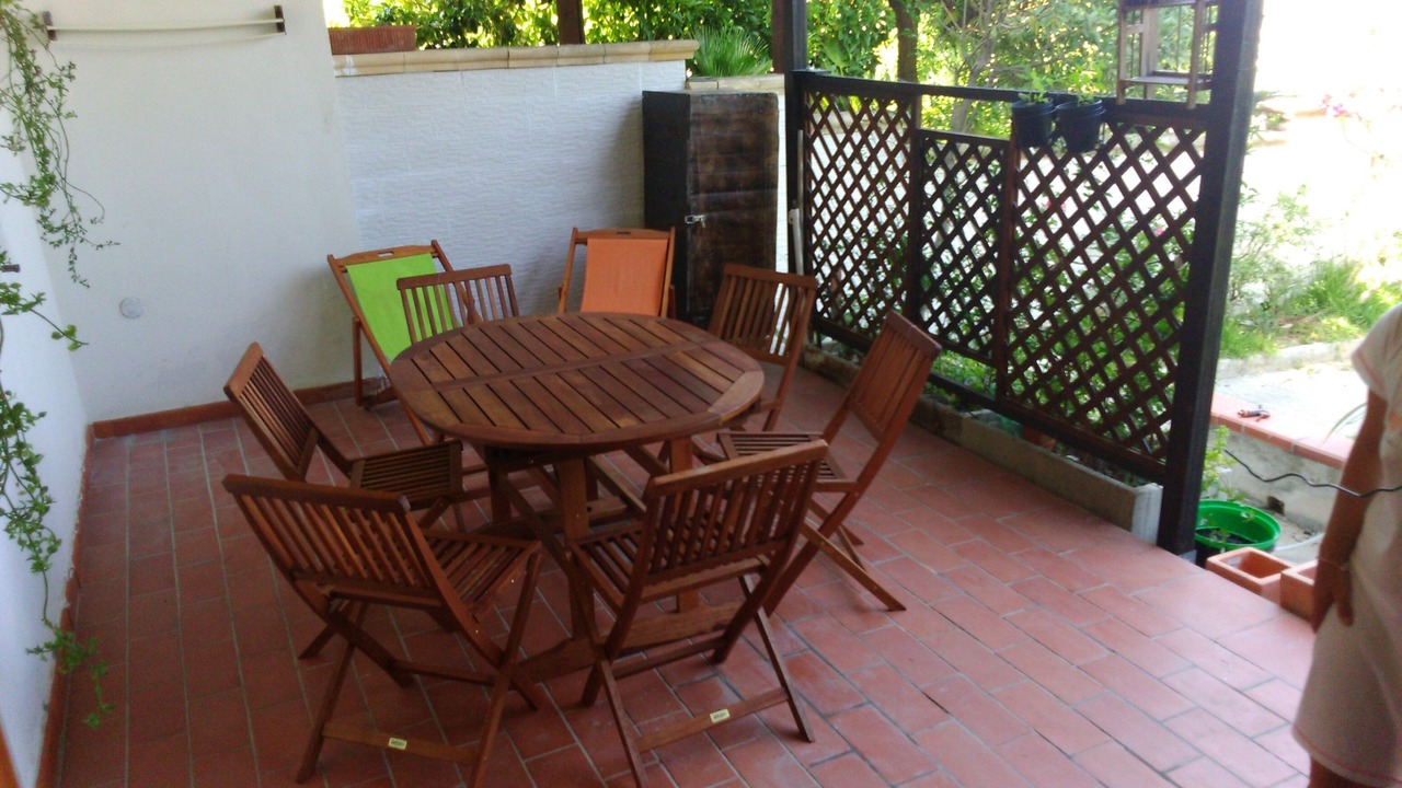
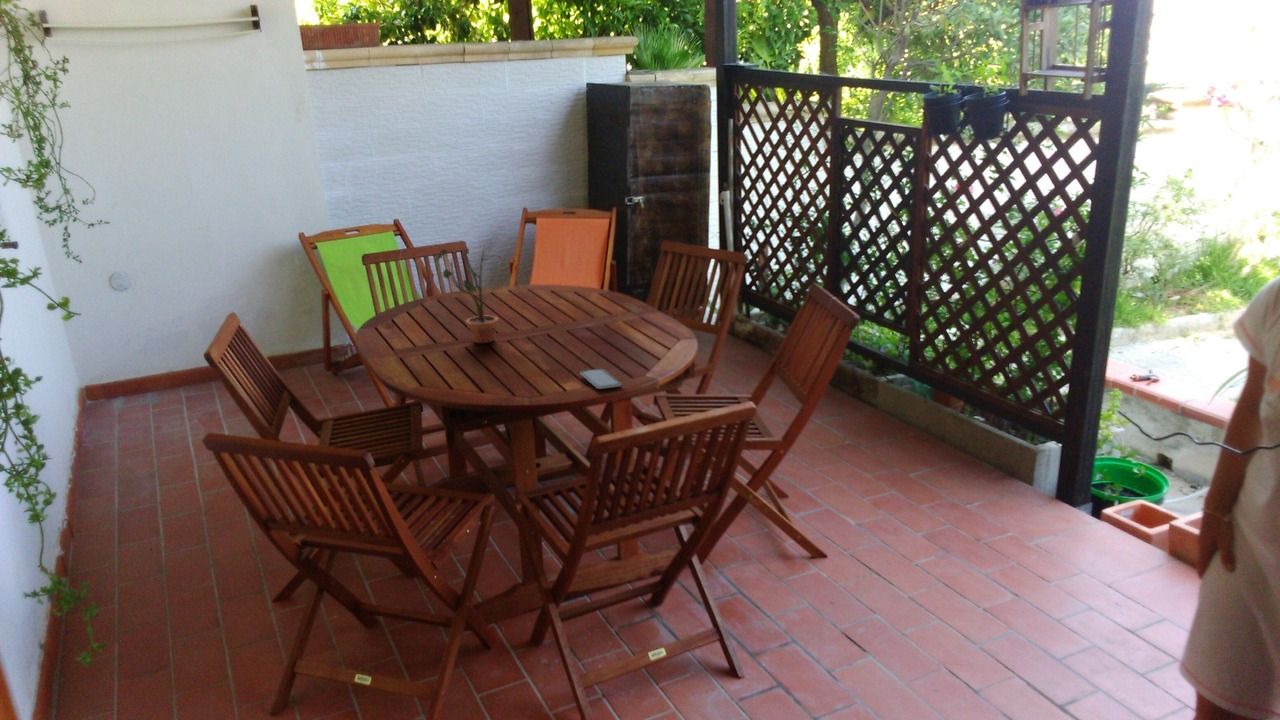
+ smartphone (600, 378)
+ potted plant (472, 291)
